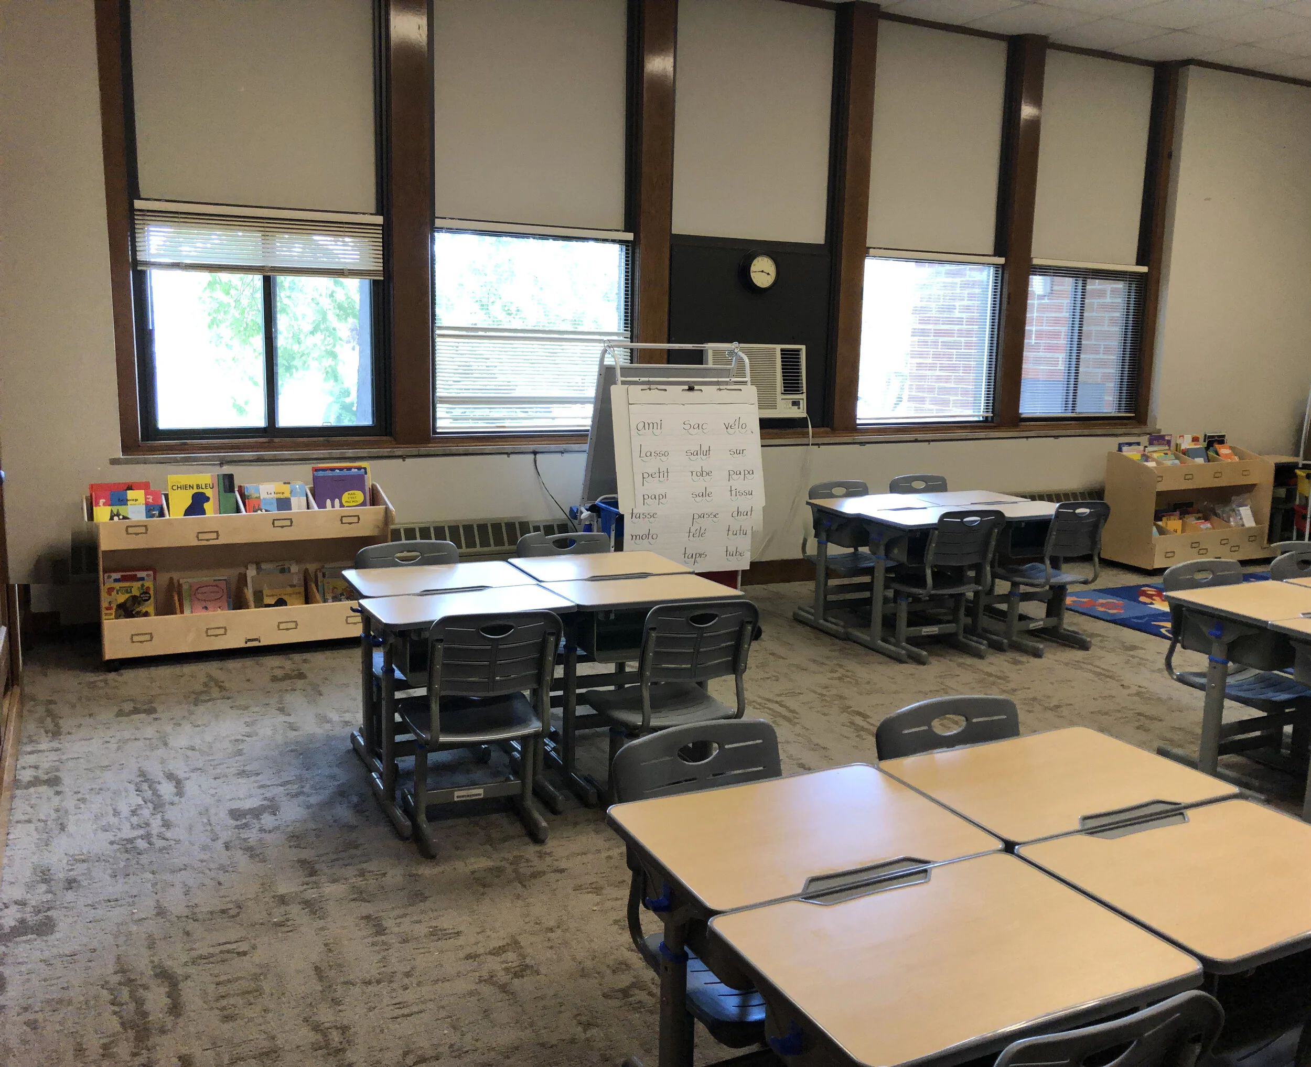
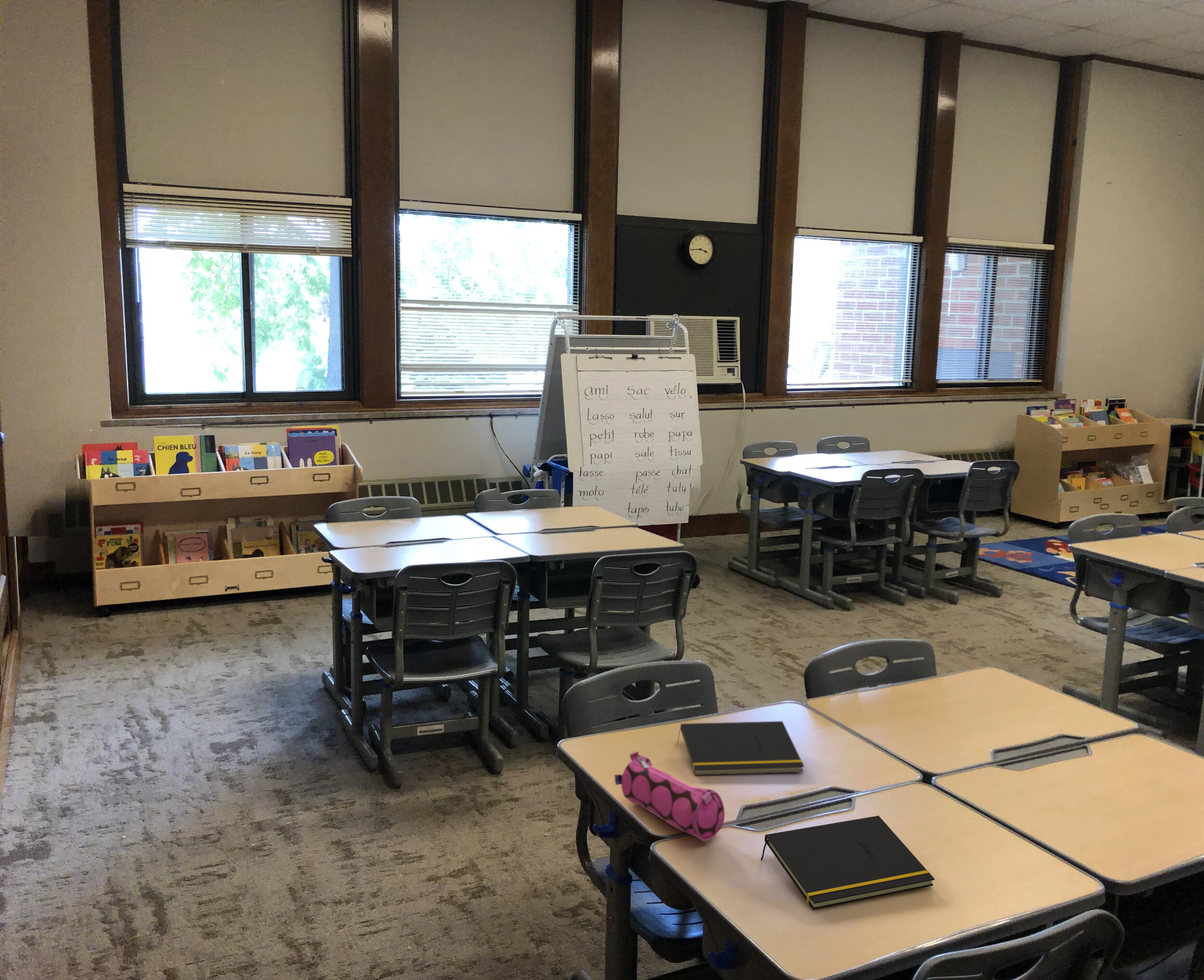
+ pencil case (671, 794)
+ notepad (740, 747)
+ notepad (848, 859)
